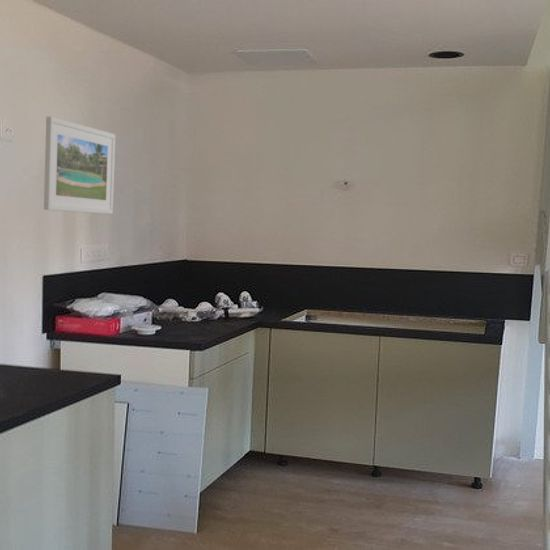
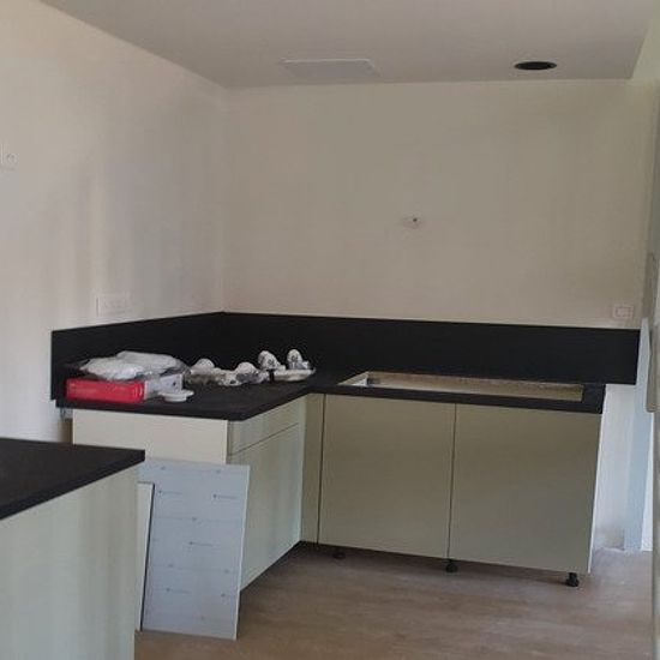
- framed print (82, 169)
